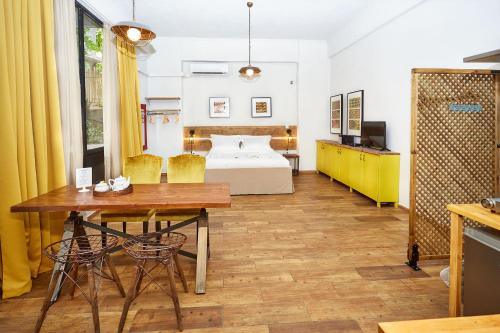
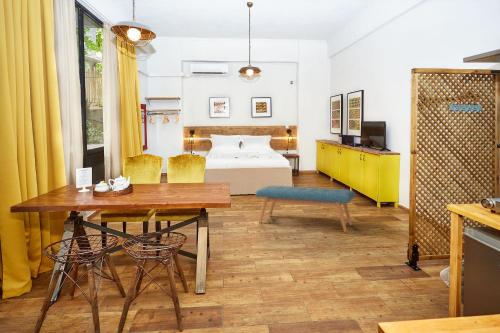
+ bench (304, 204)
